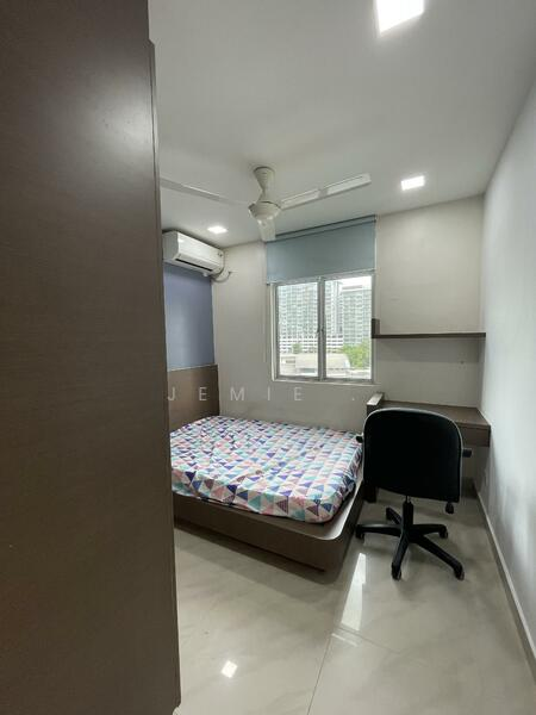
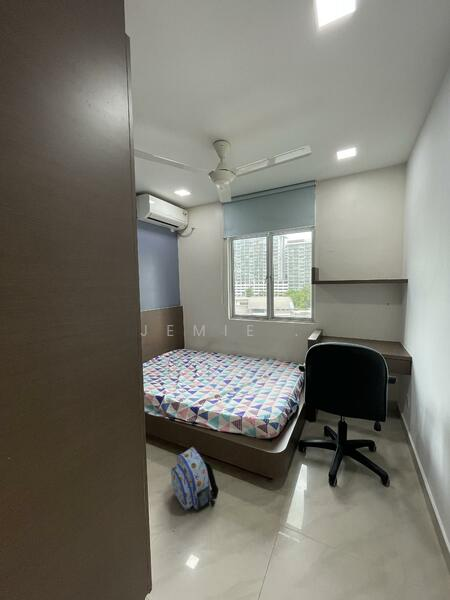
+ backpack (190, 475)
